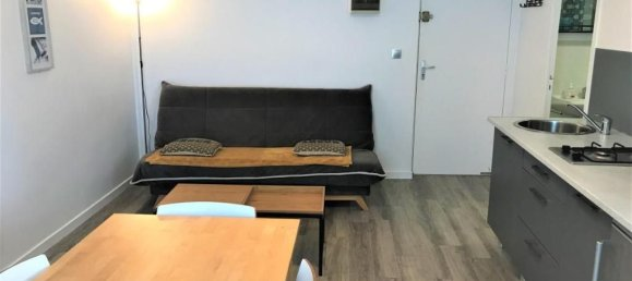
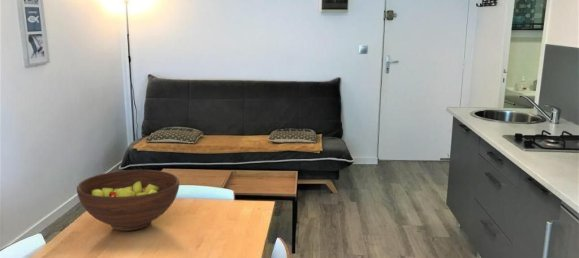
+ fruit bowl (130, 203)
